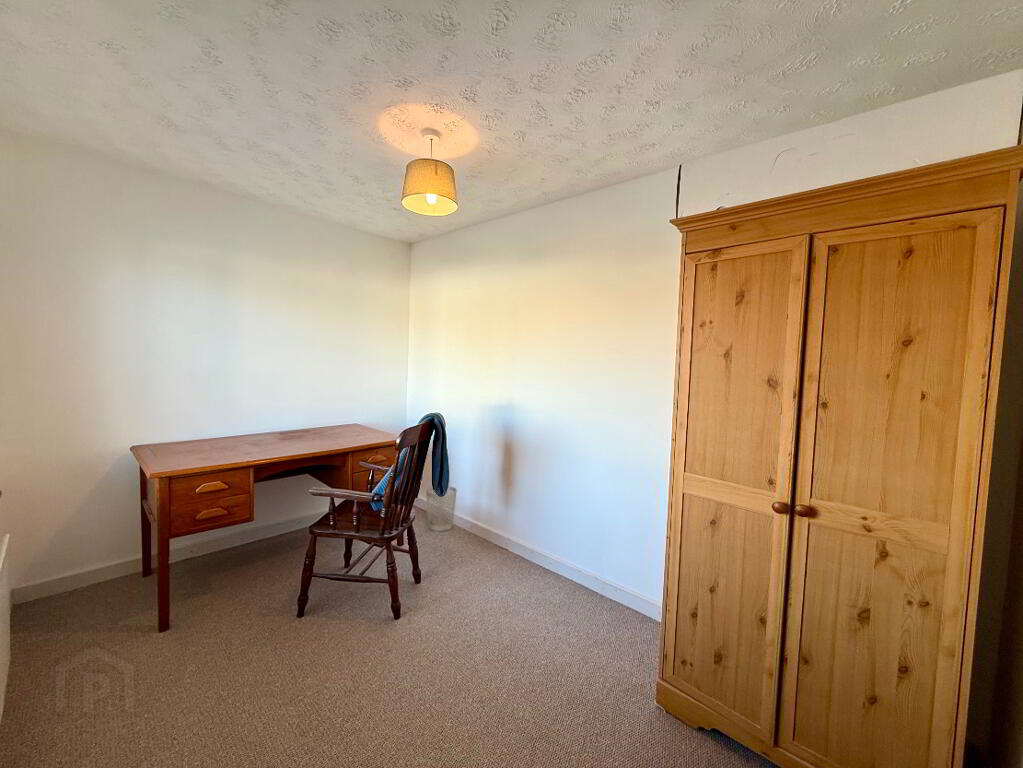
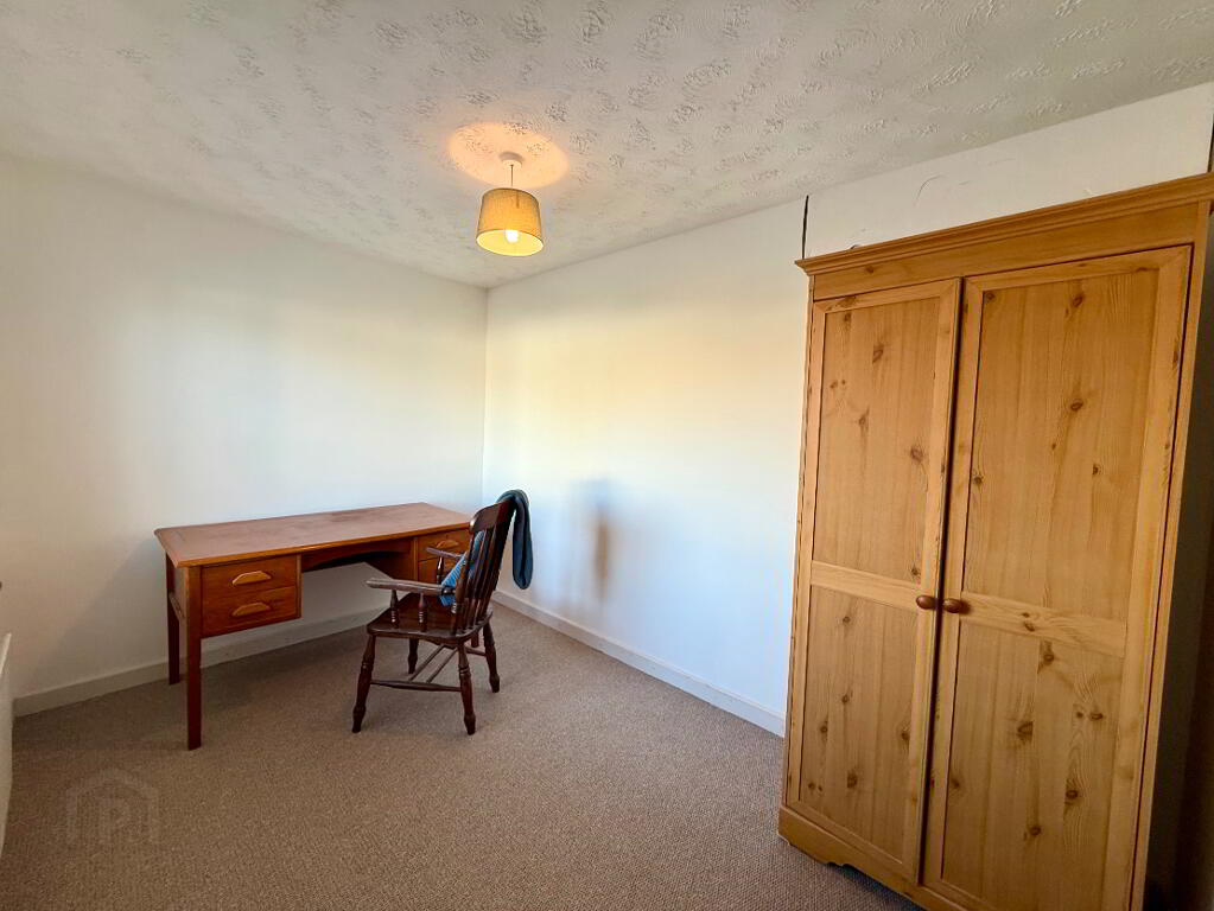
- wastebasket (440, 508)
